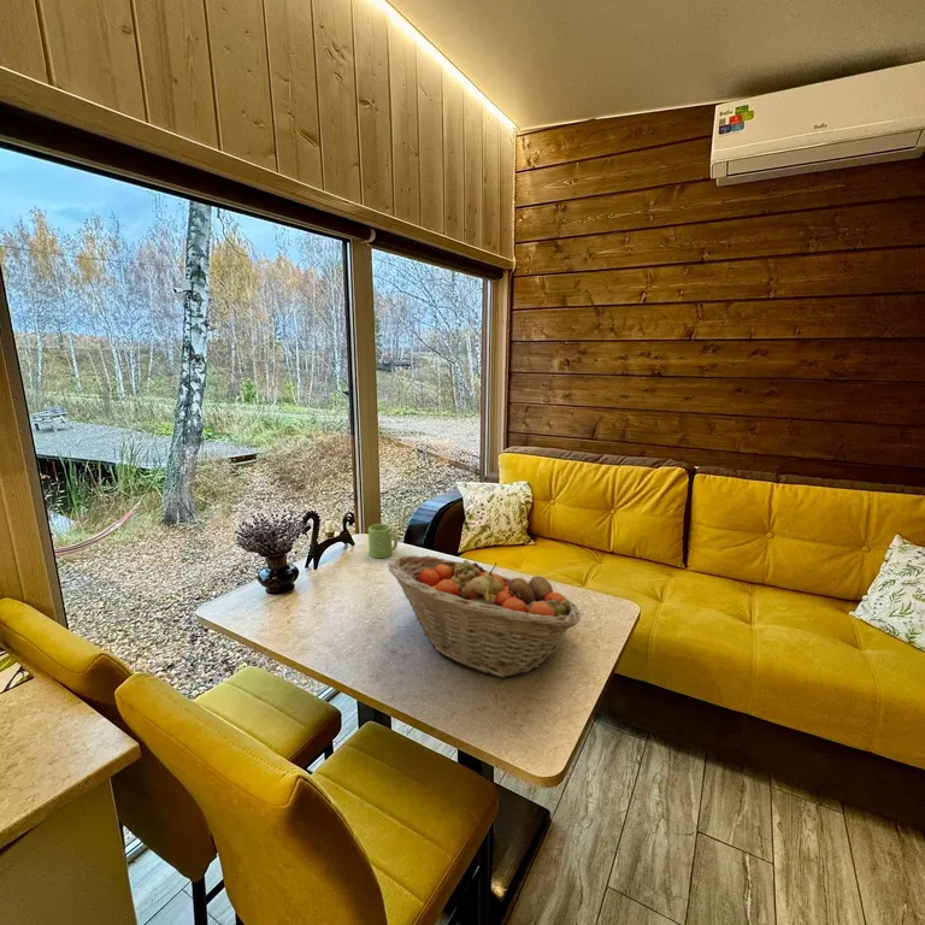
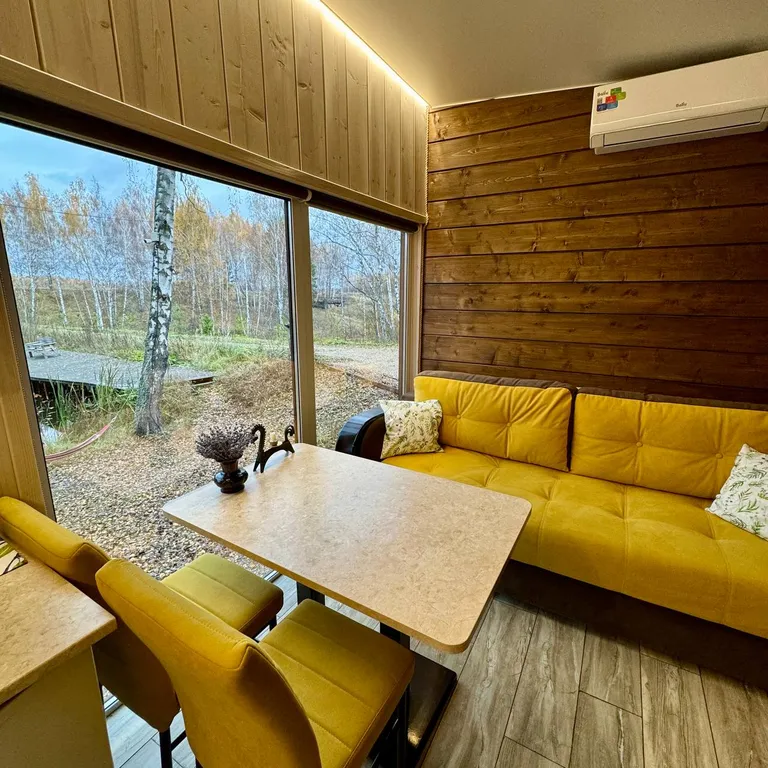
- mug (384, 541)
- fruit basket (479, 600)
